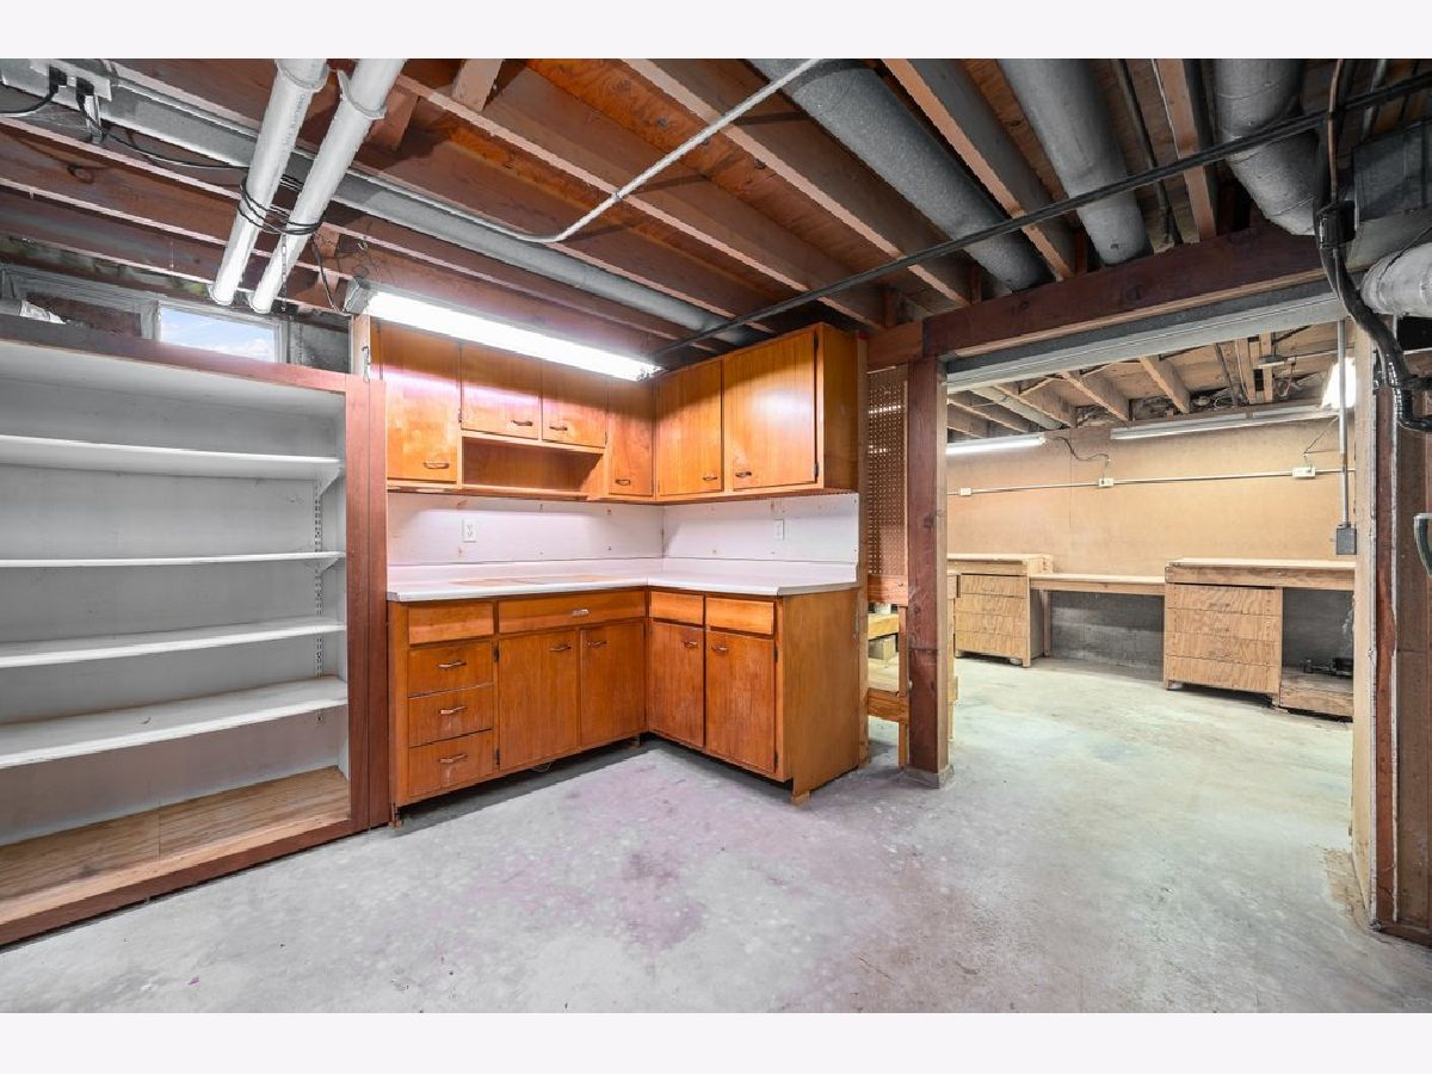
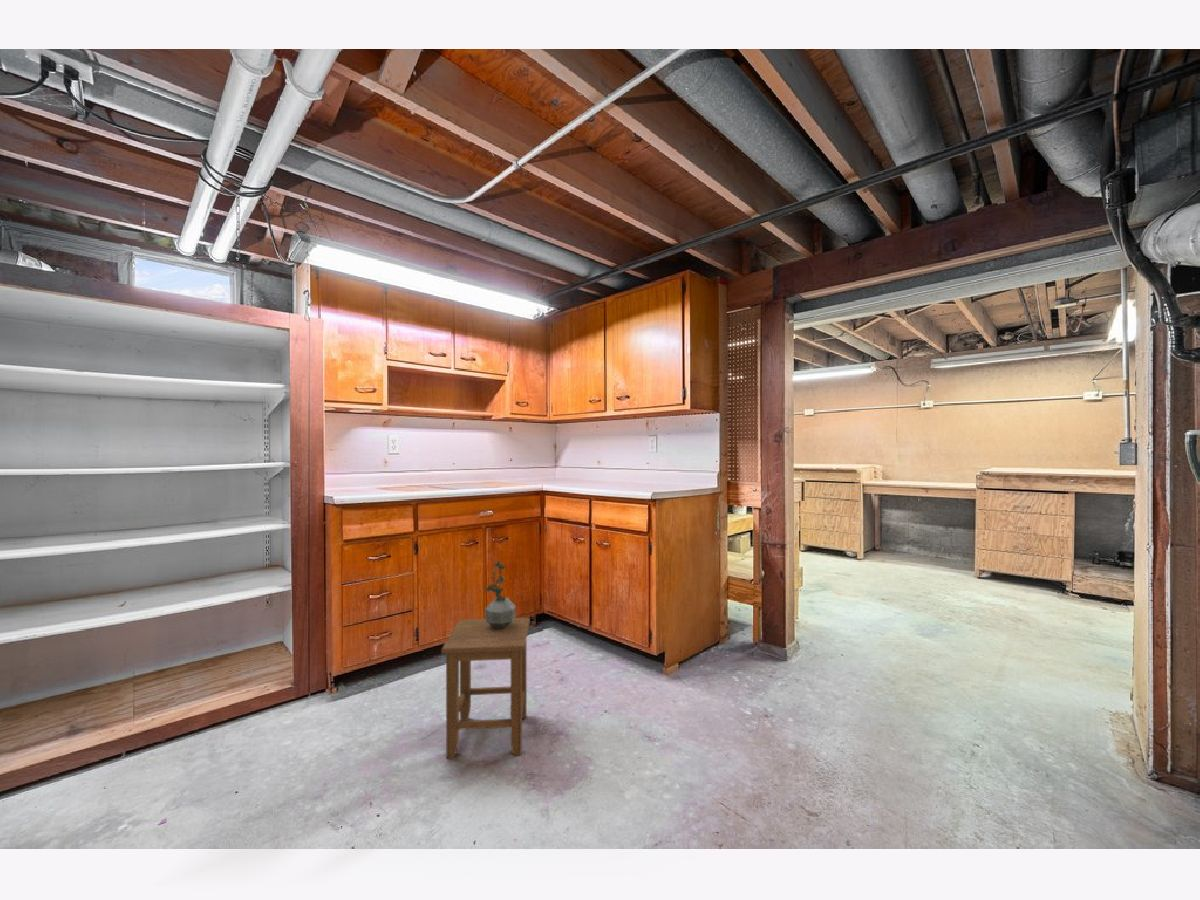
+ stool (489, 687)
+ potted plant (498, 594)
